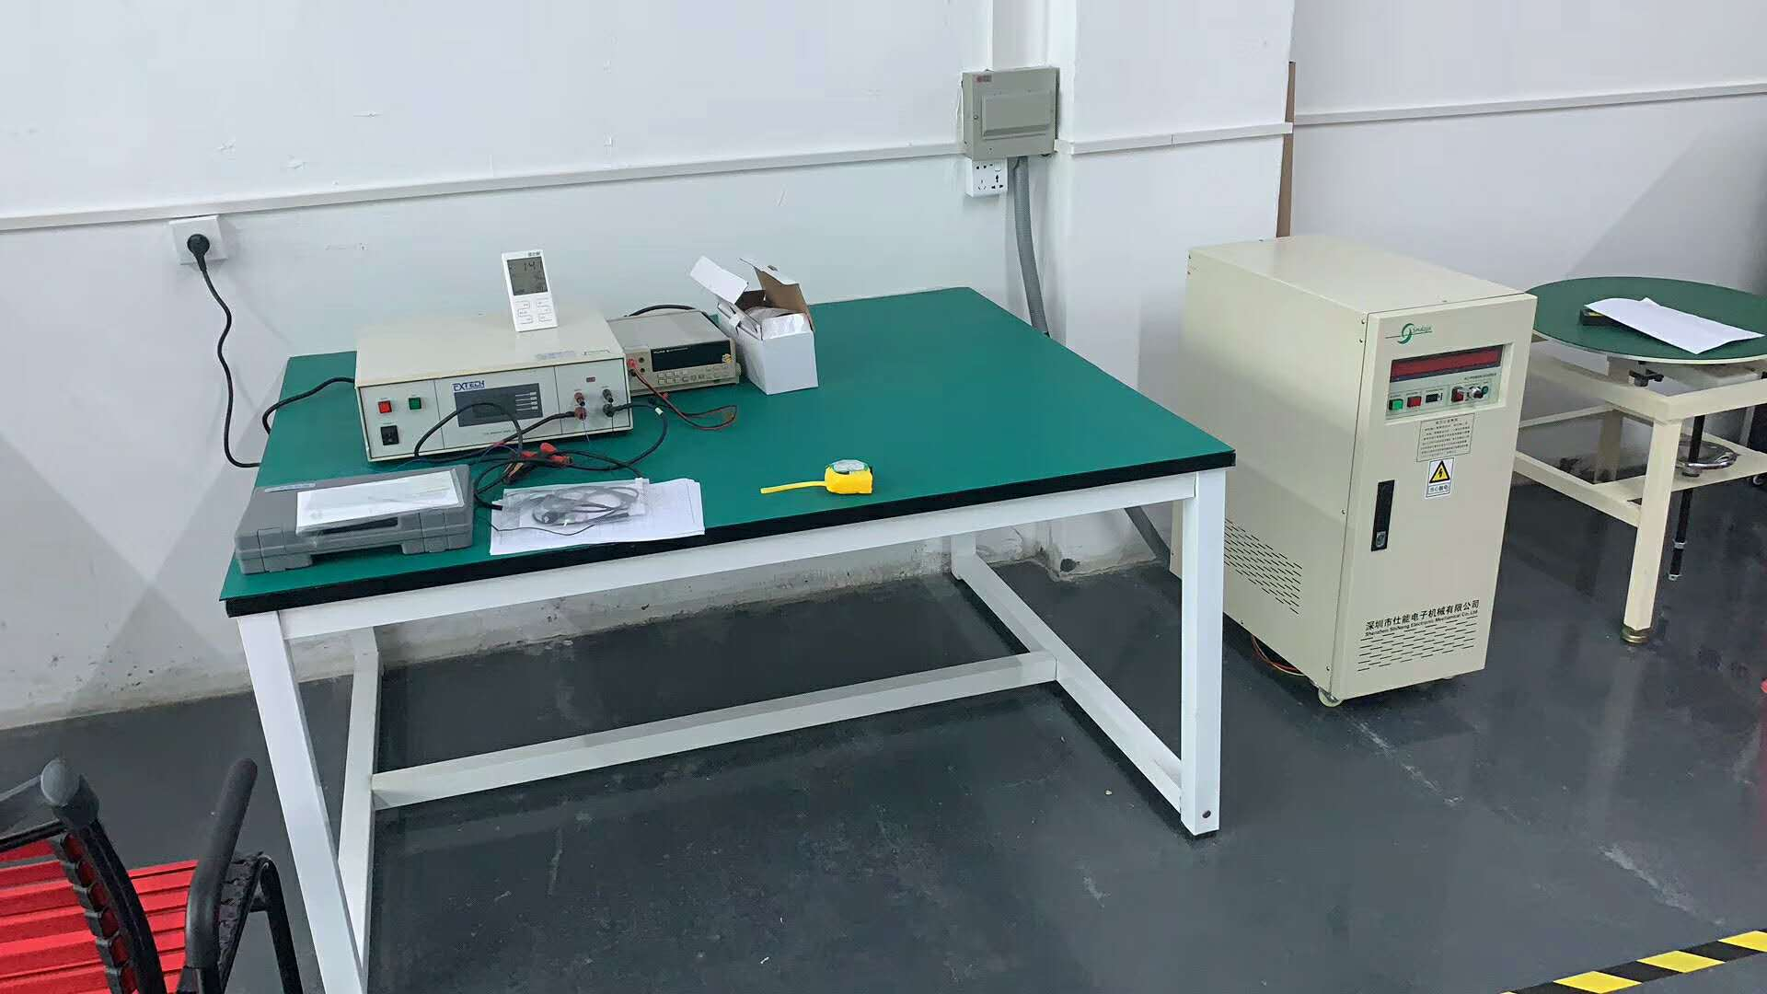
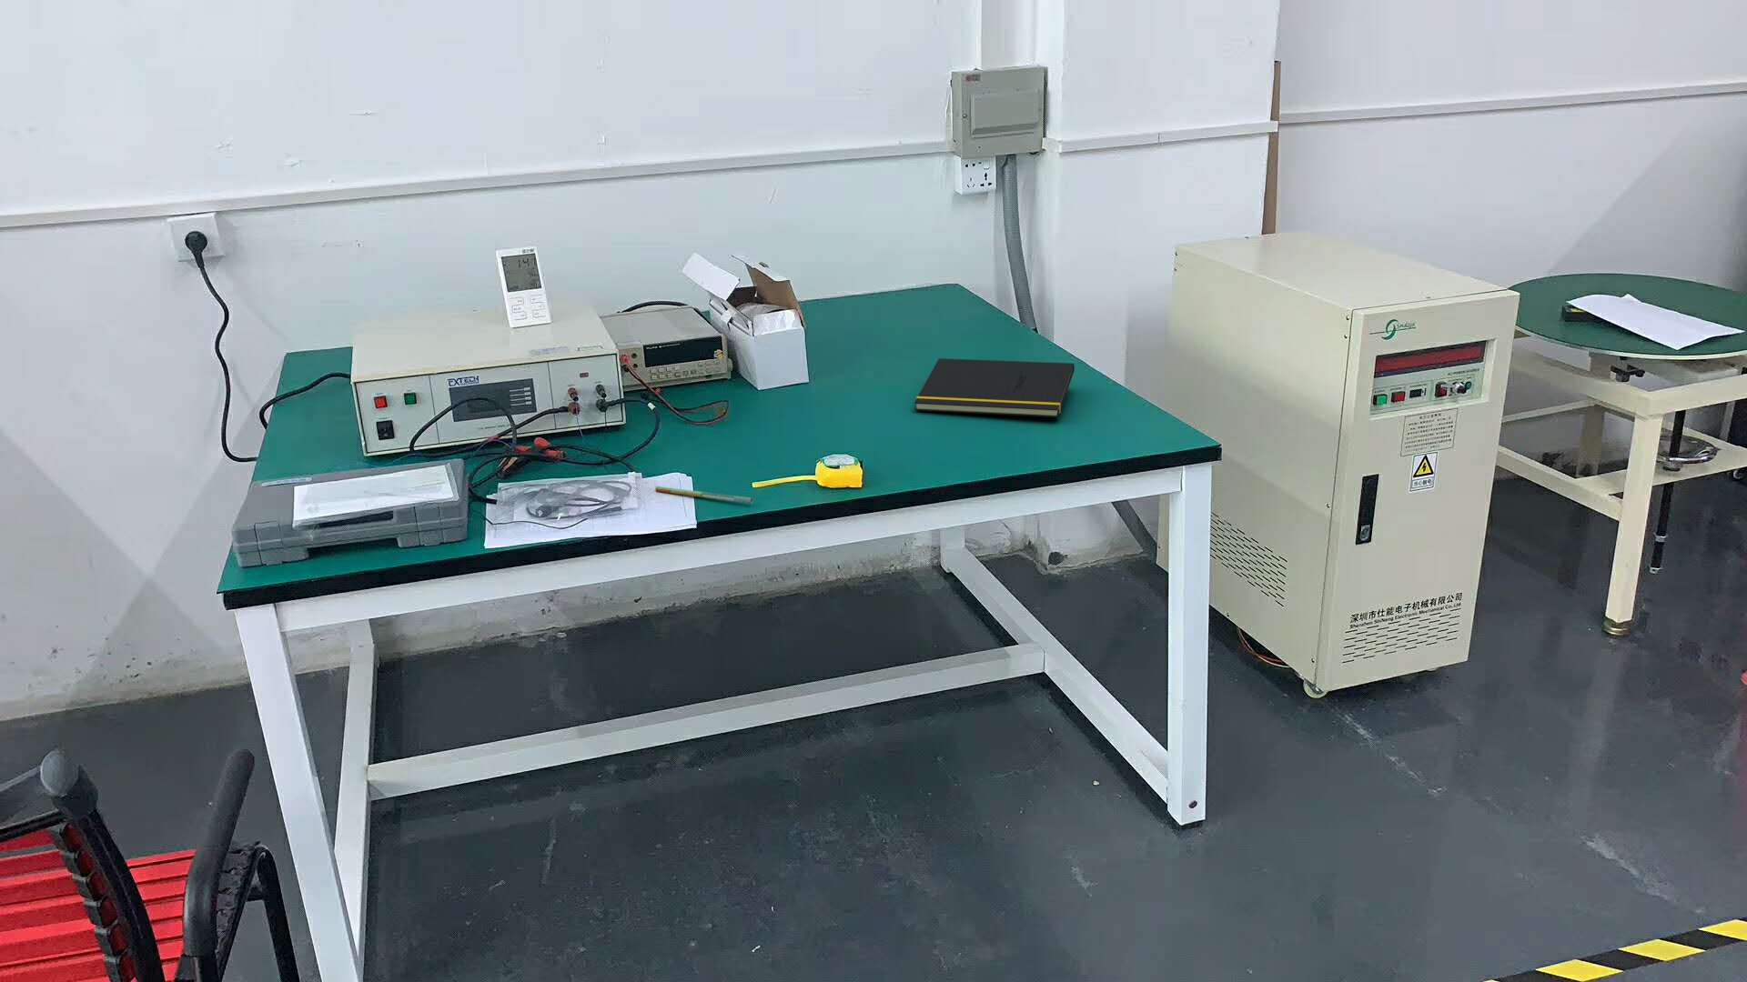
+ pen (702, 494)
+ notepad (996, 386)
